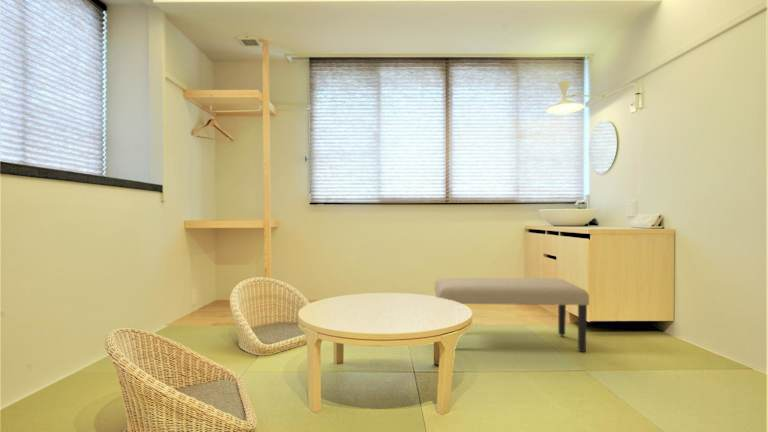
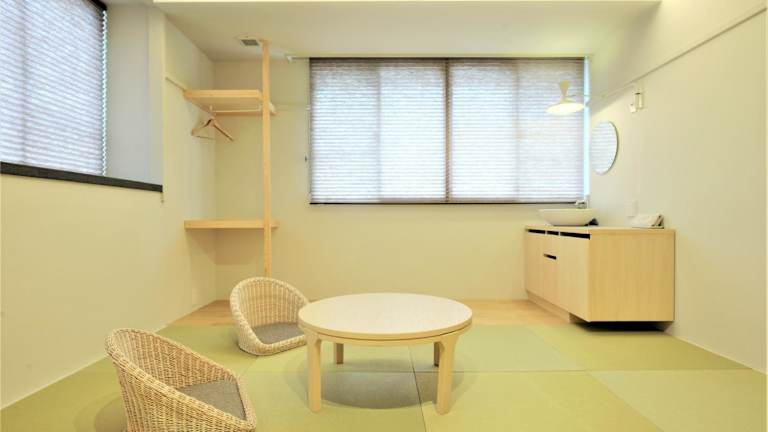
- bench (505, 303)
